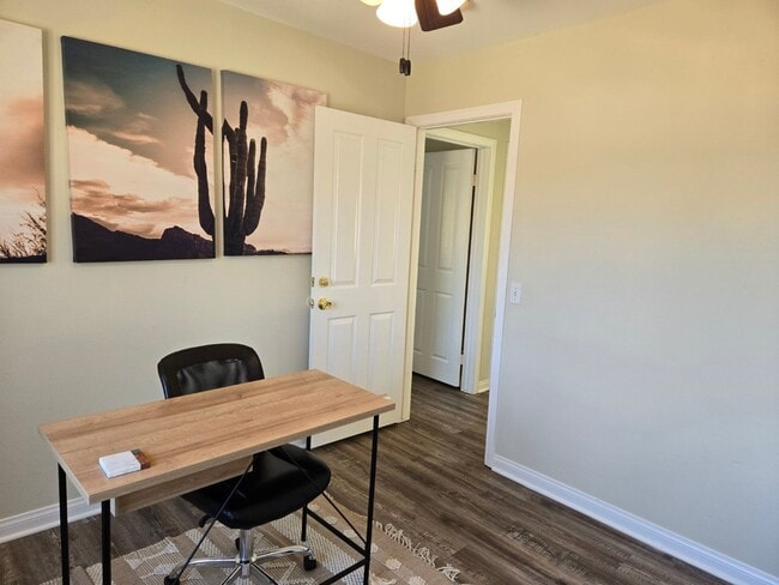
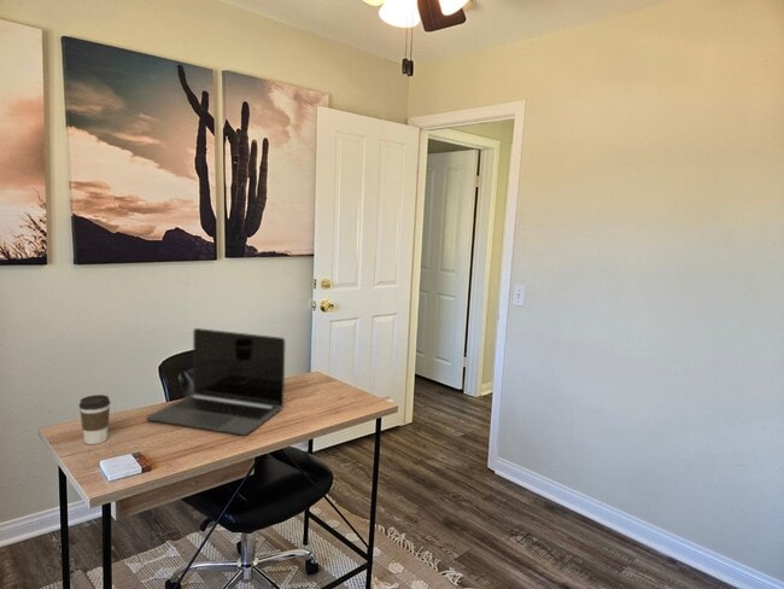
+ laptop (217, 378)
+ coffee cup (95, 419)
